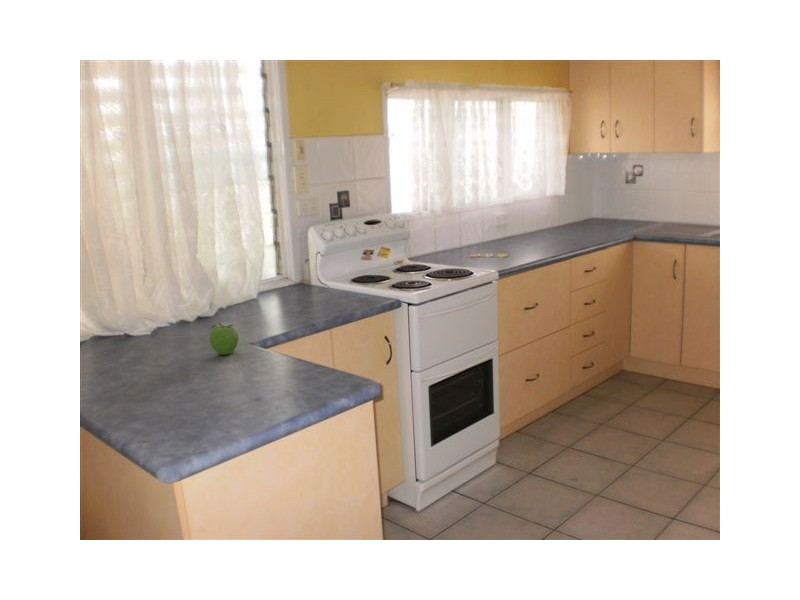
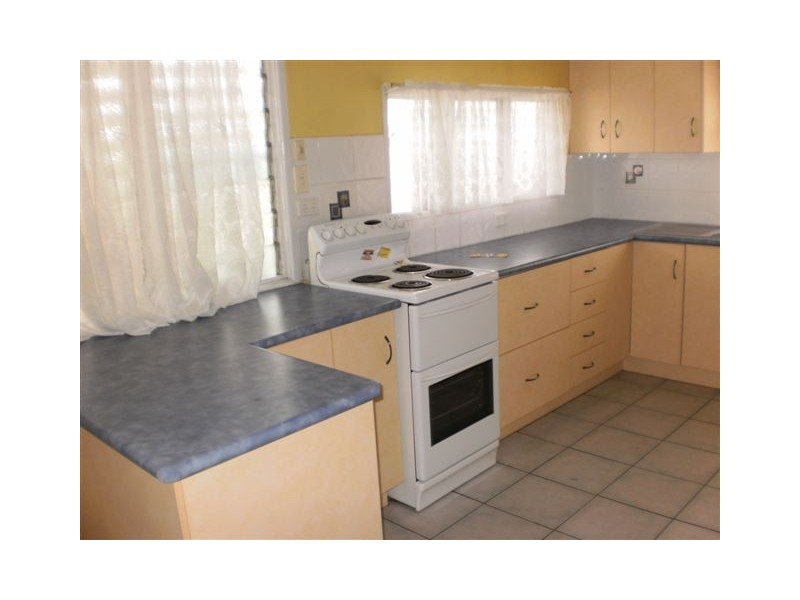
- fruit (224, 338)
